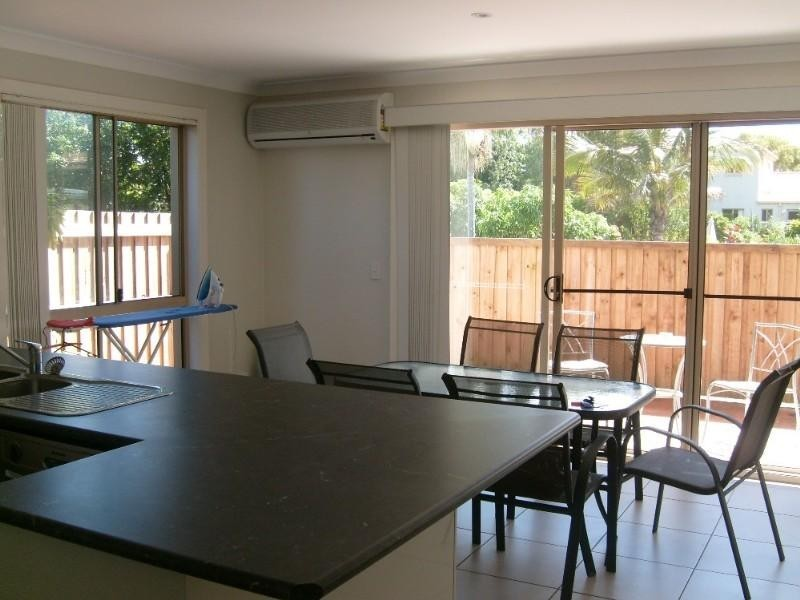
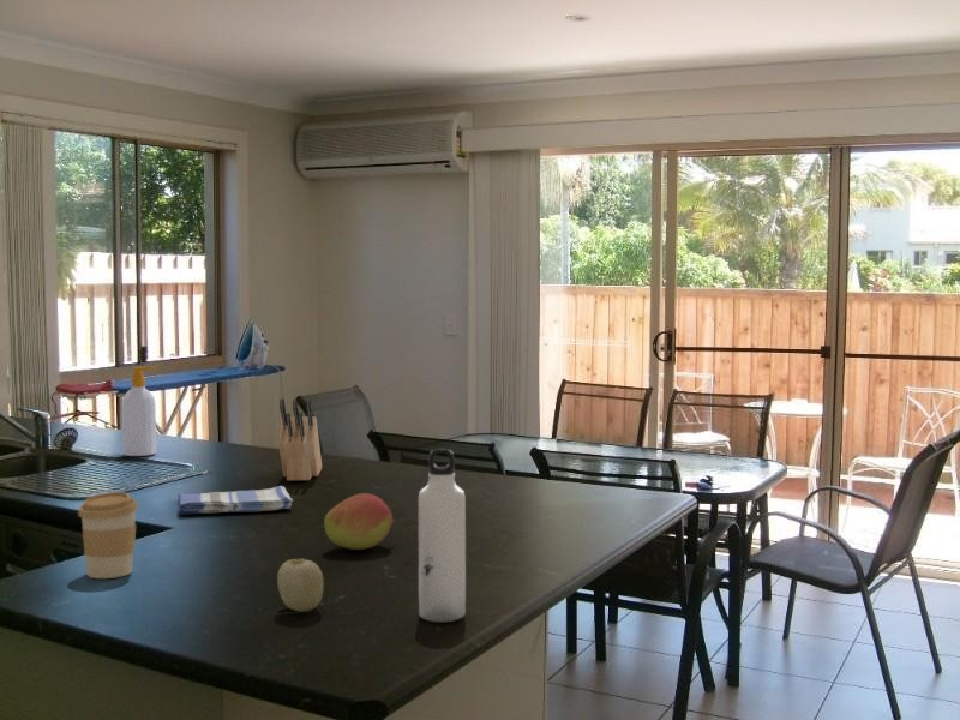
+ fruit (360, 521)
+ soap bottle (139, 410)
+ fruit (300, 584)
+ knife block (300, 436)
+ dish towel (234, 498)
+ water bottle (442, 532)
+ coffee cup (108, 534)
